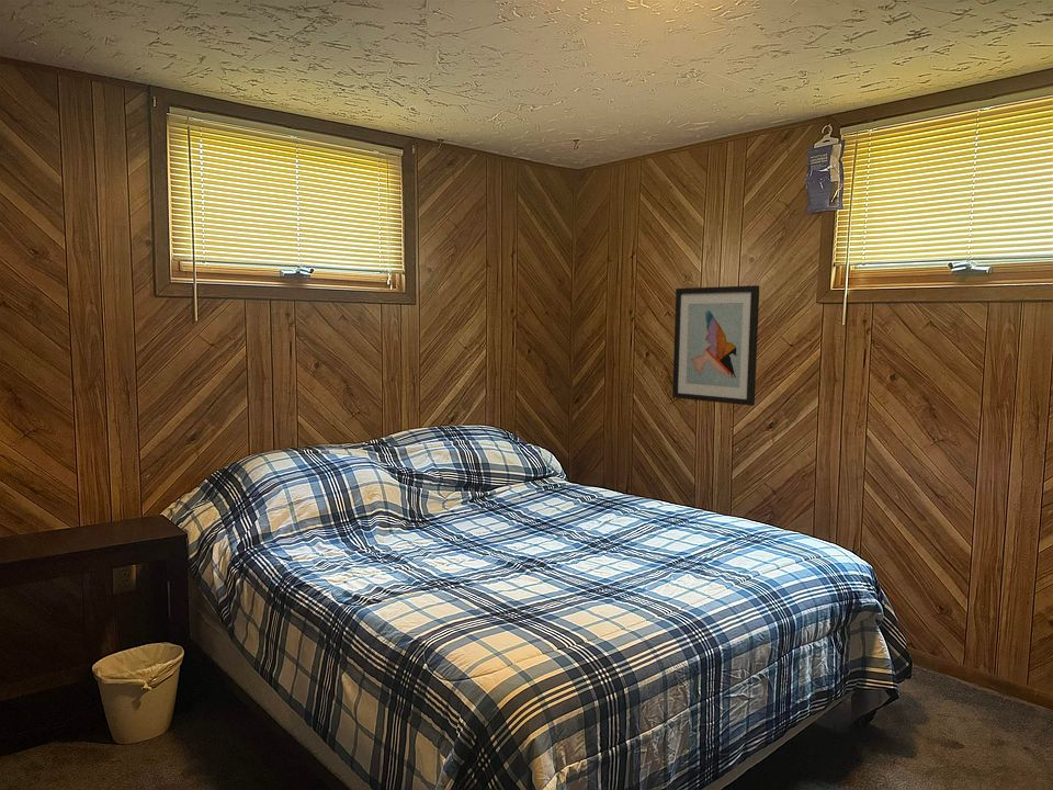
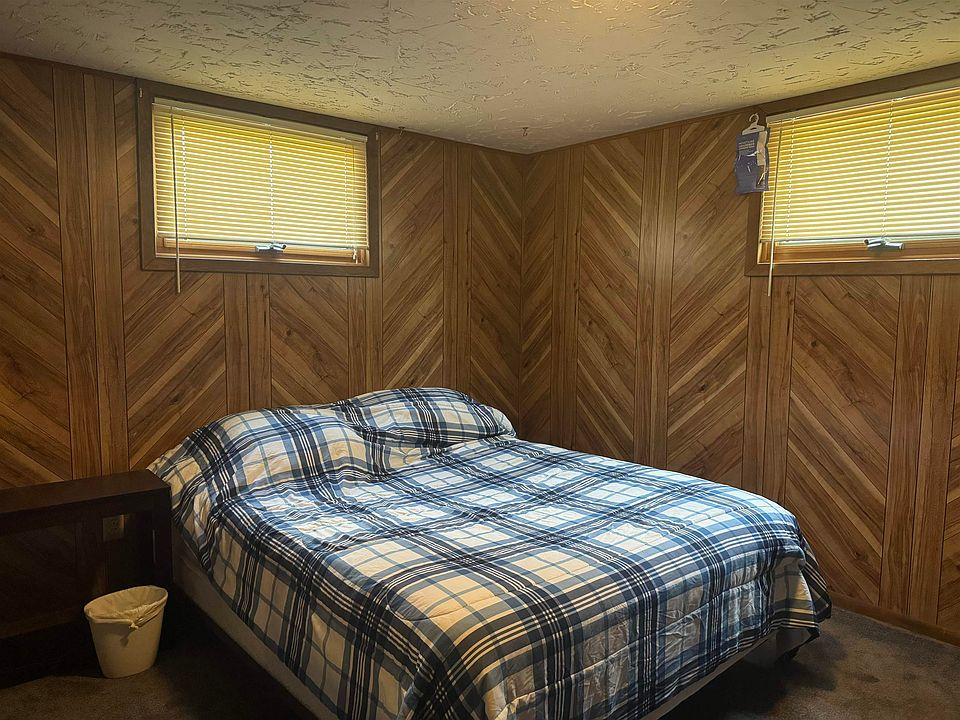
- wall art (713, 345)
